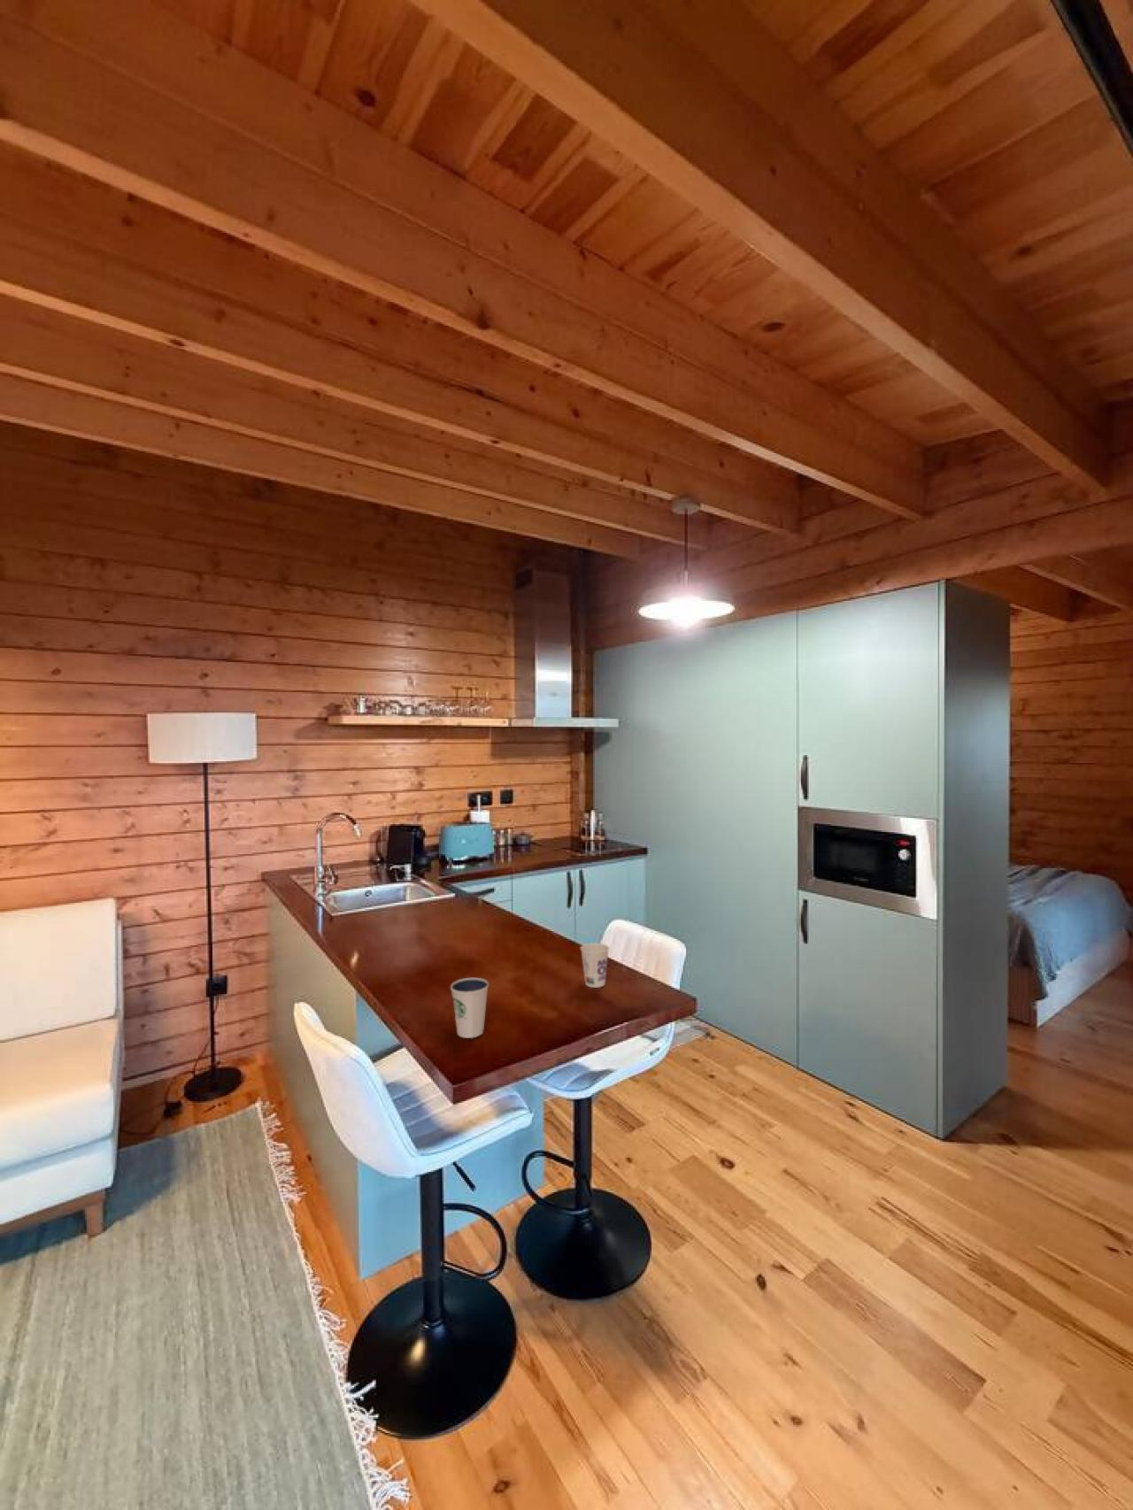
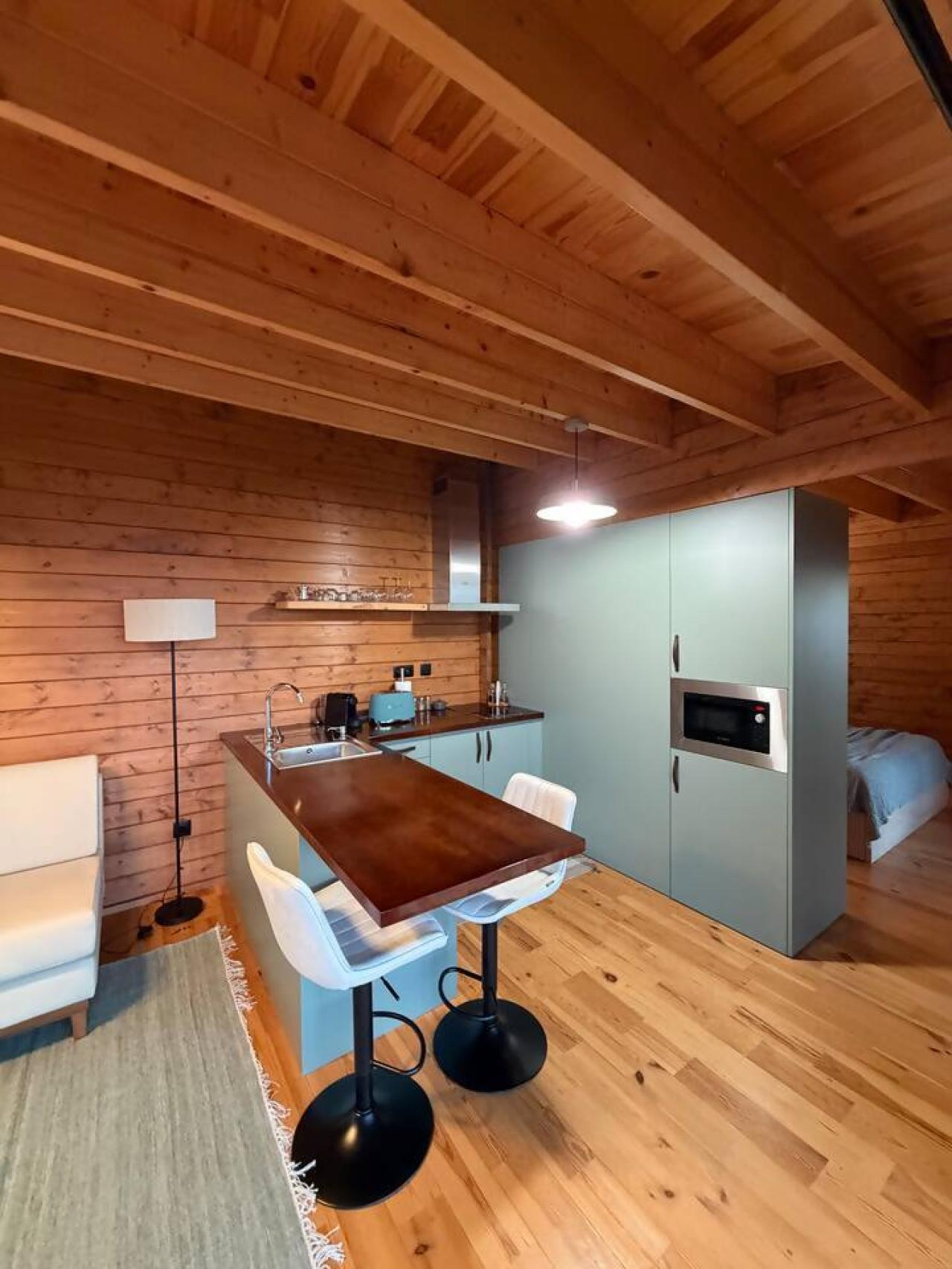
- dixie cup (469, 1008)
- cup (595, 965)
